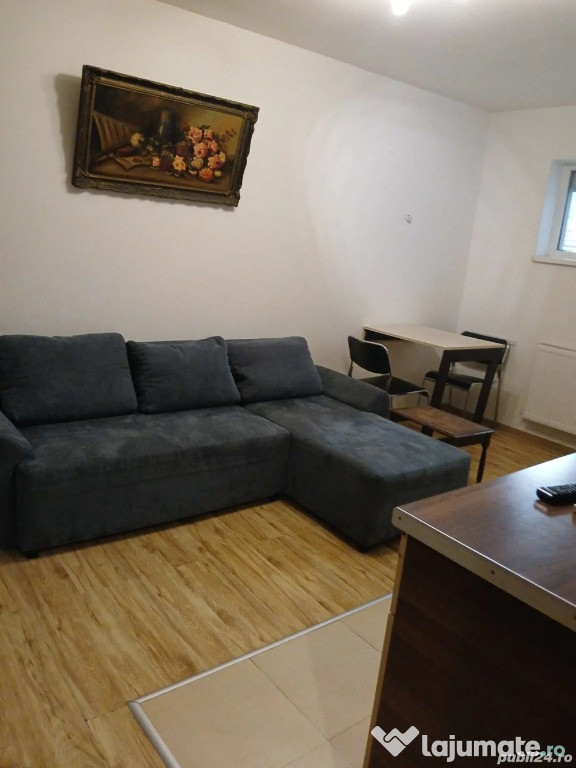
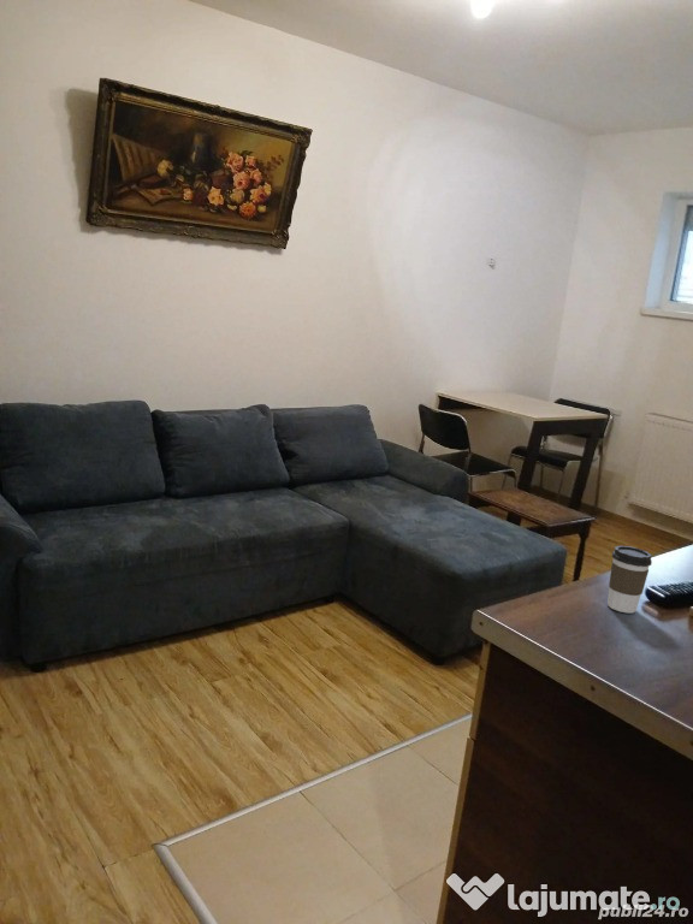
+ coffee cup (627, 579)
